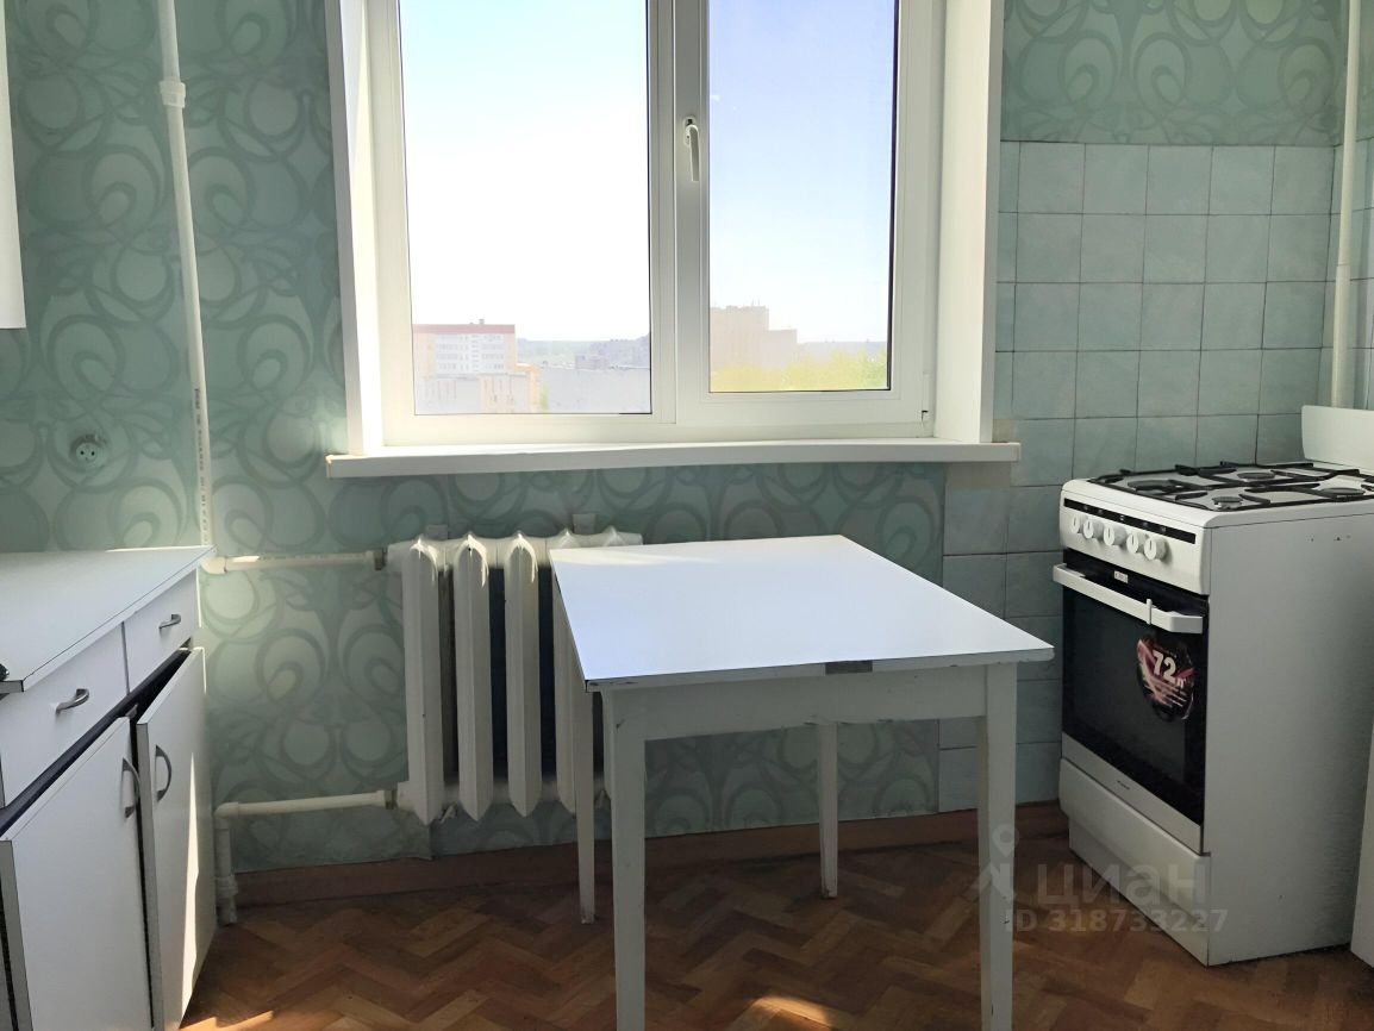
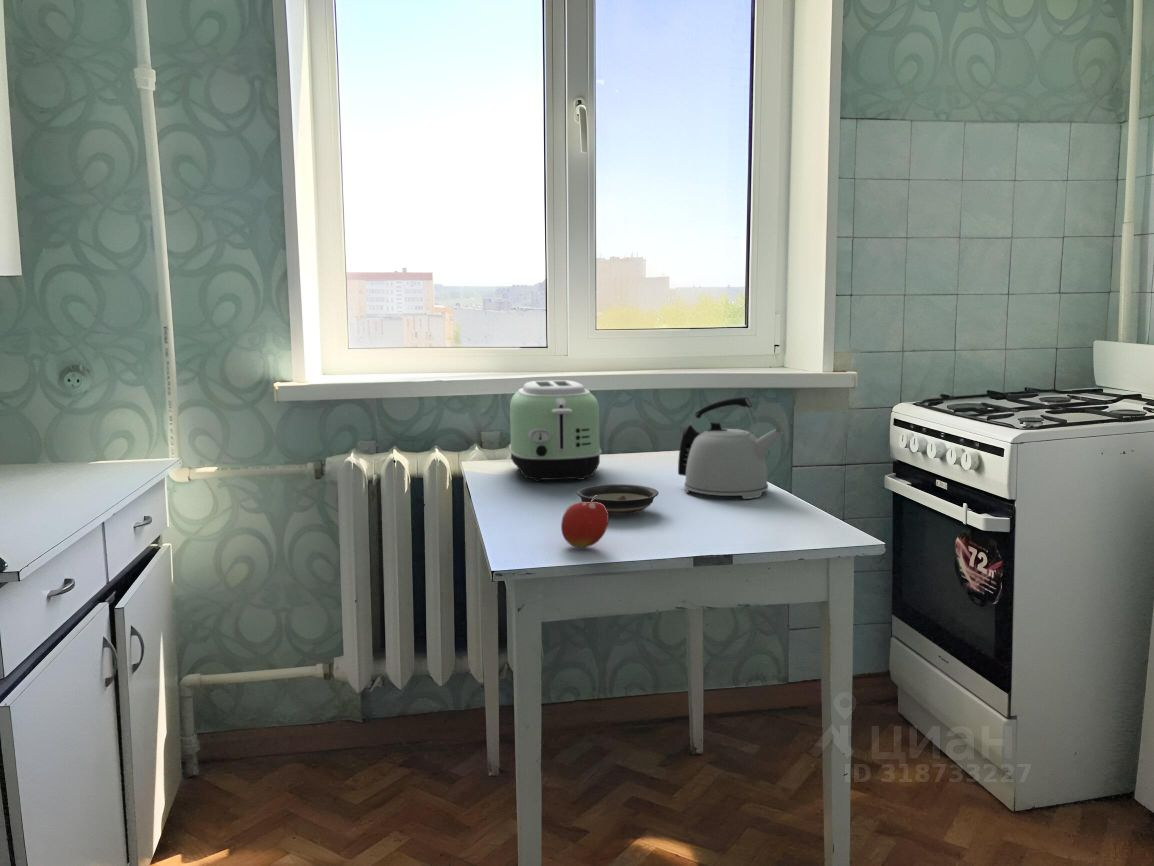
+ toaster (554, 429)
+ kettle (729, 444)
+ saucer (617, 501)
+ fruit (584, 521)
